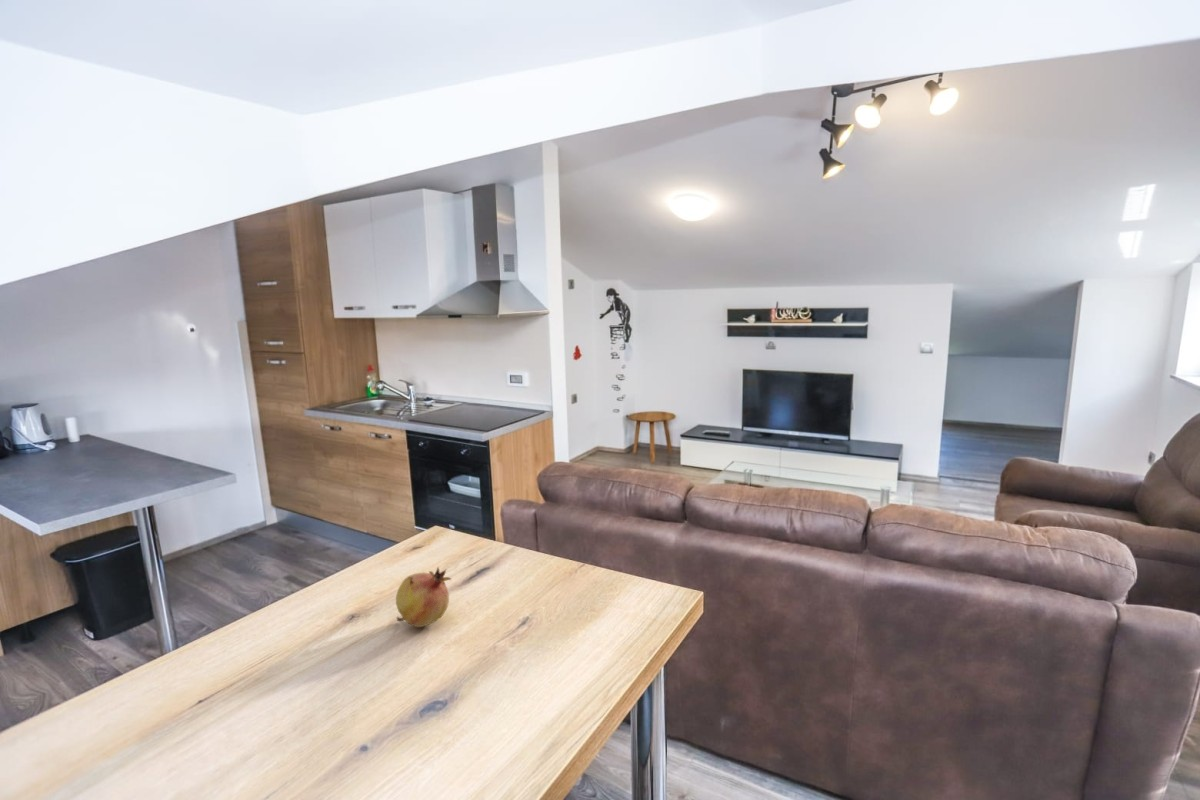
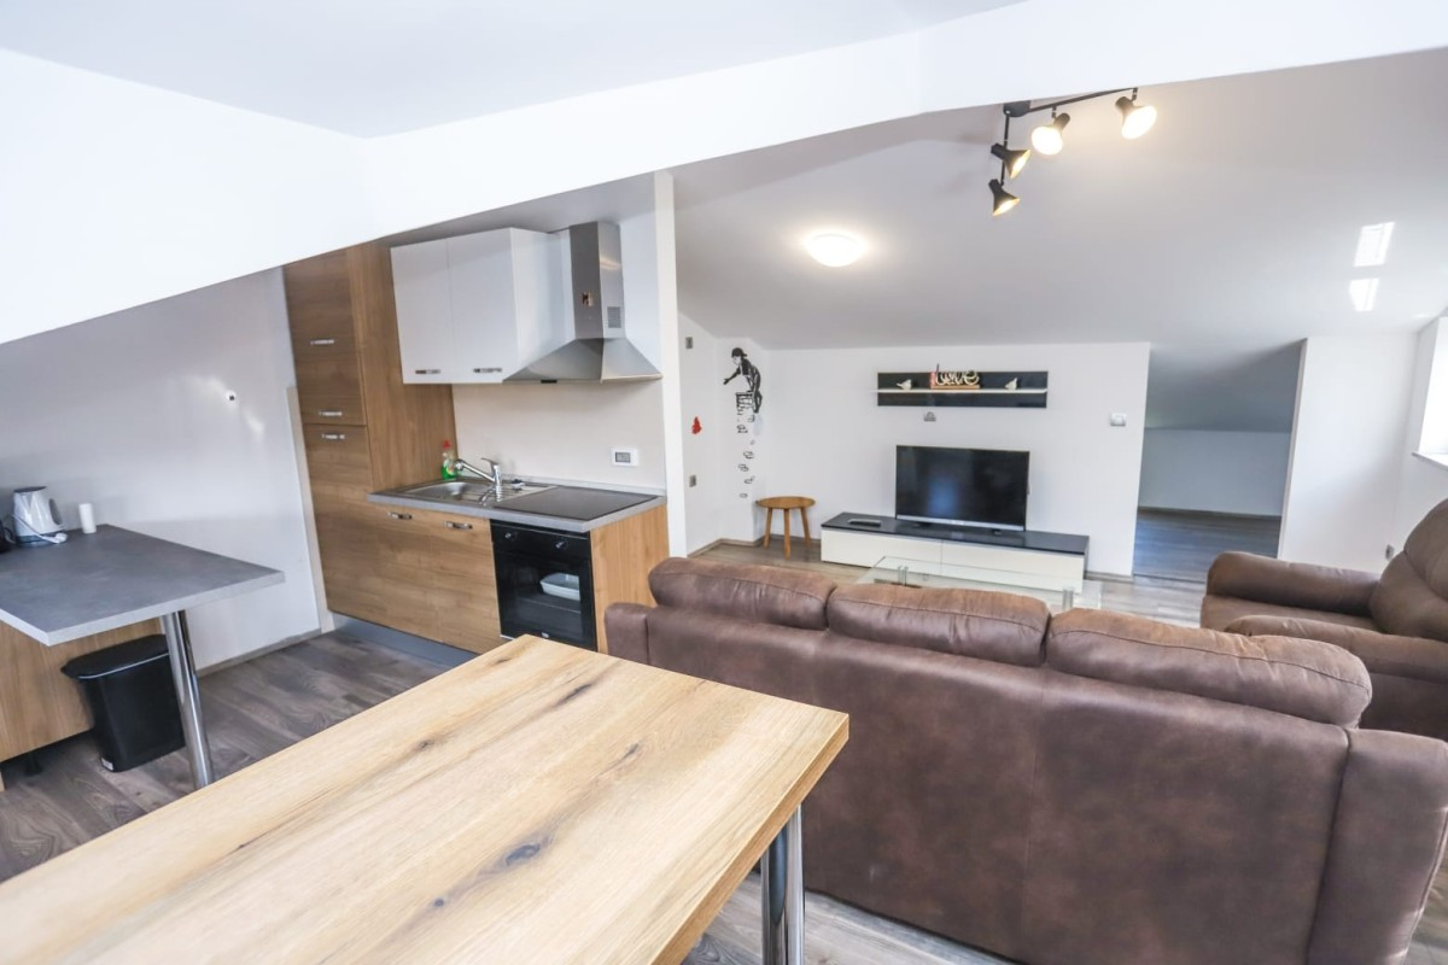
- fruit (423, 595)
